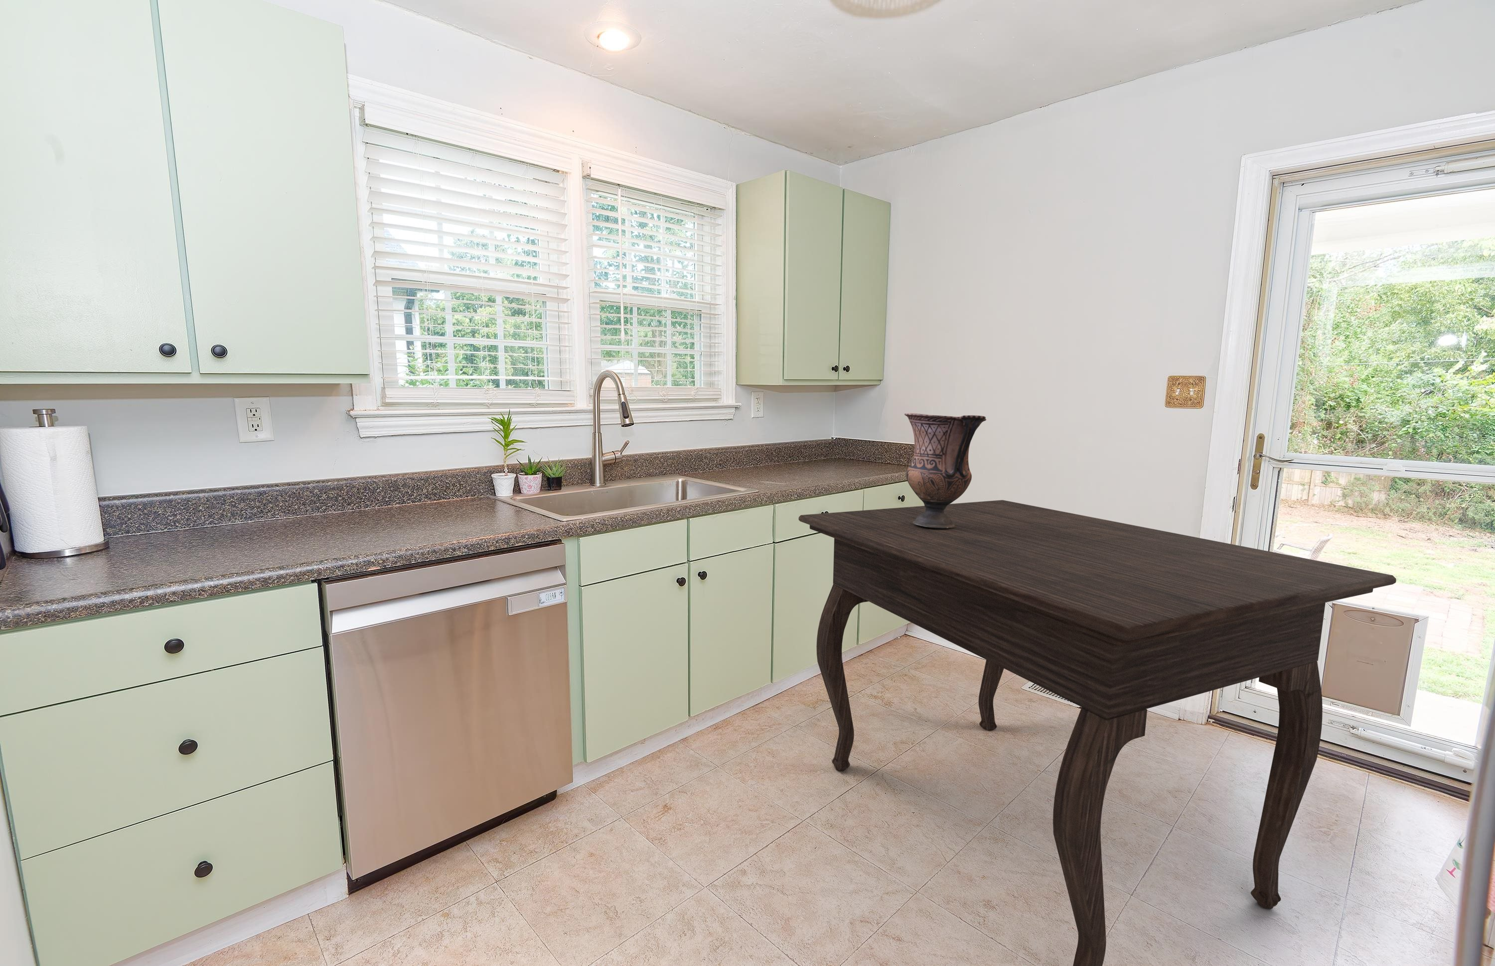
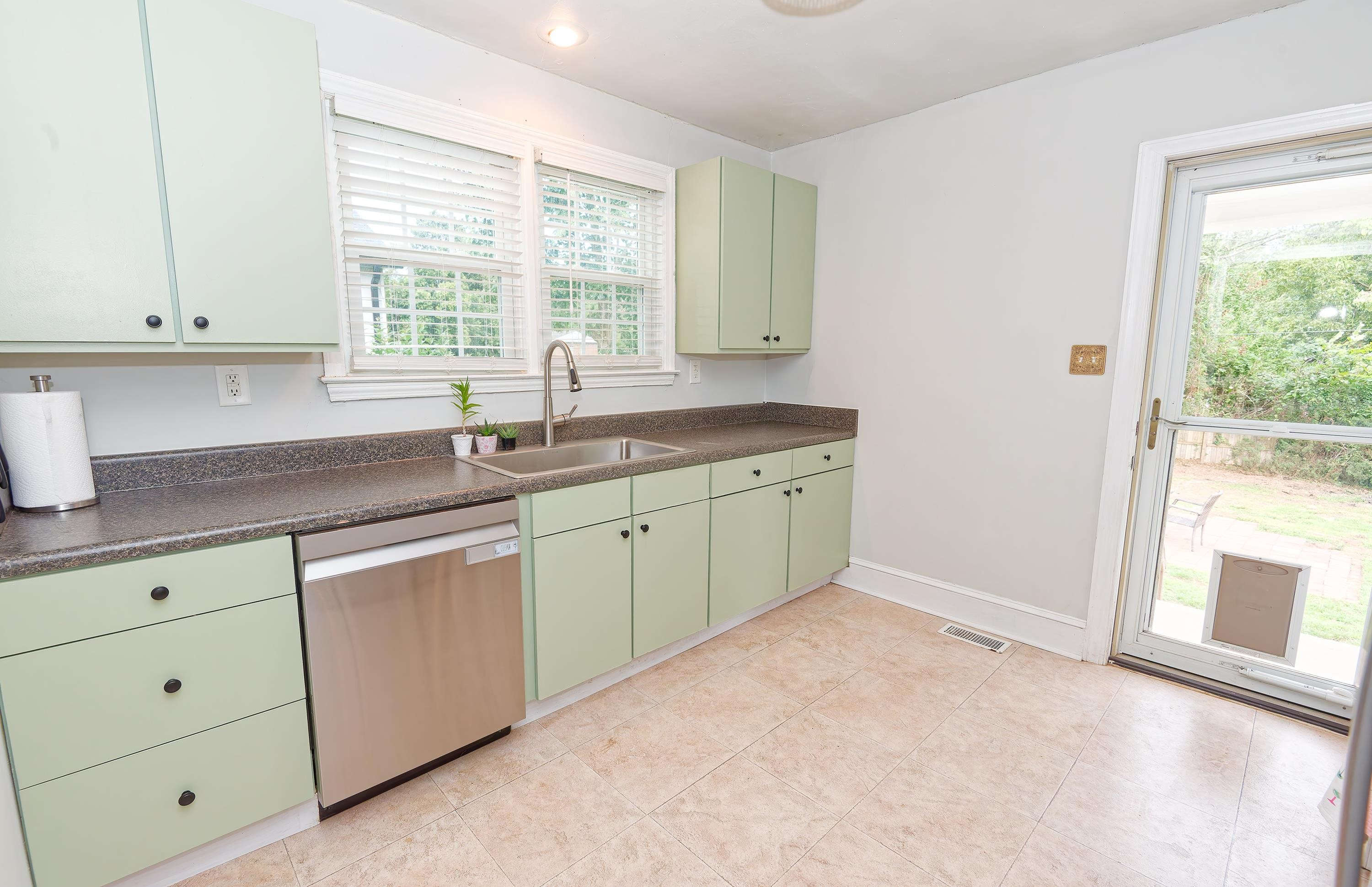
- vase (941, 469)
- dining table (1033, 683)
